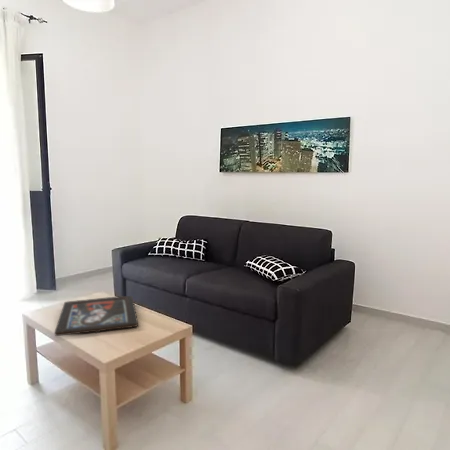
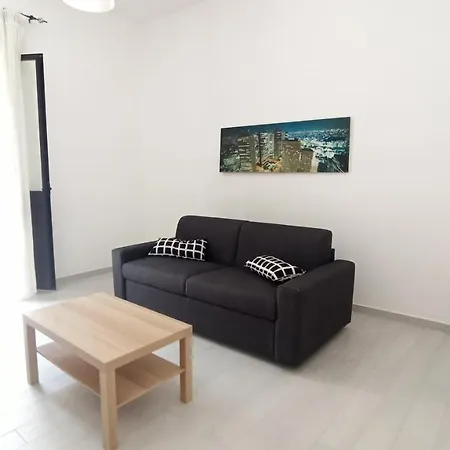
- religious icon (98, 314)
